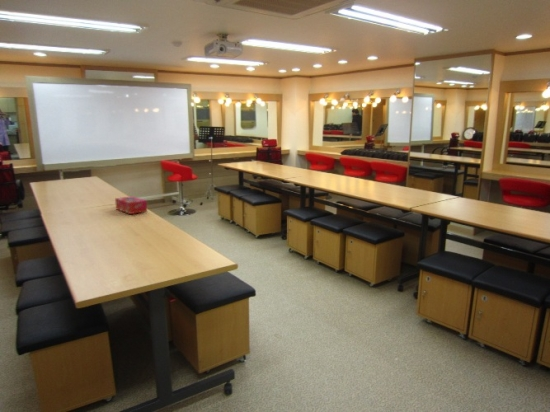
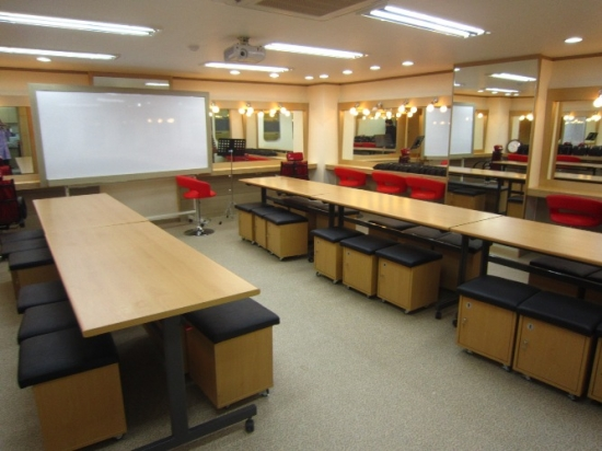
- tissue box (131, 204)
